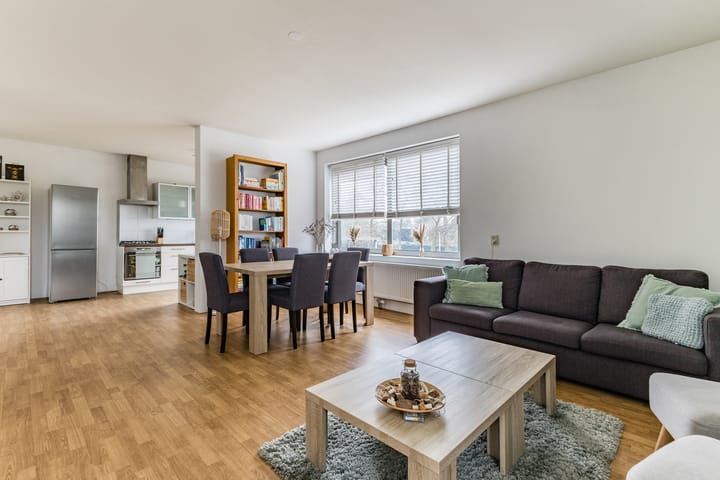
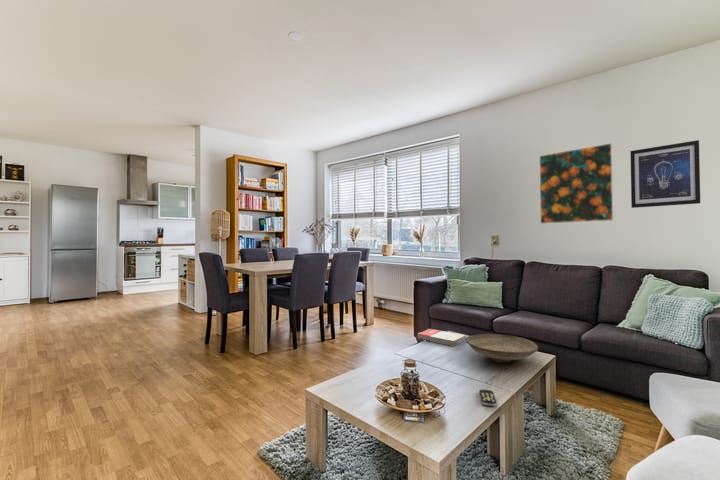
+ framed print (574, 186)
+ wall art (663, 175)
+ book (441, 336)
+ remote control (487, 397)
+ decorative bowl (500, 350)
